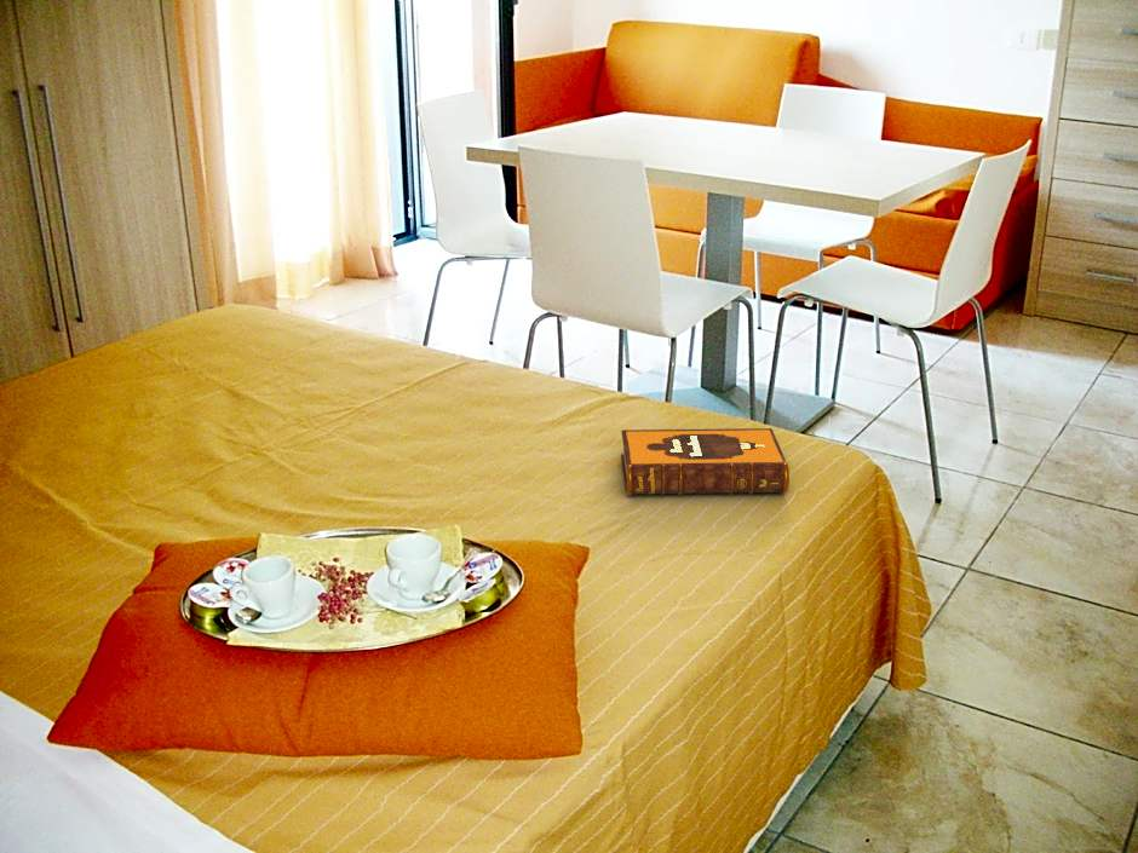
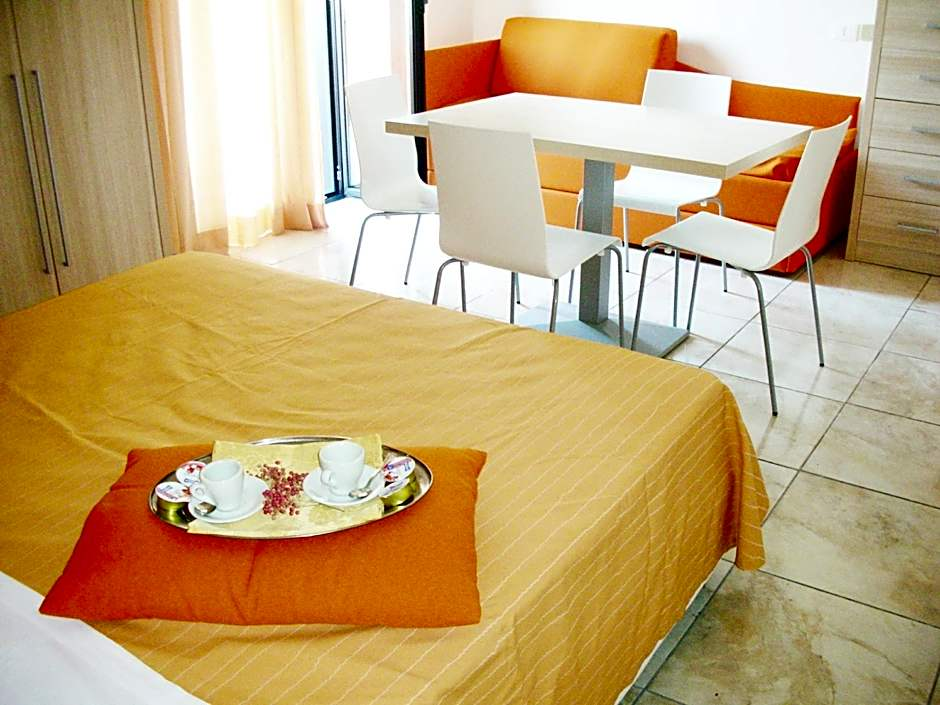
- hardback book (701, 462)
